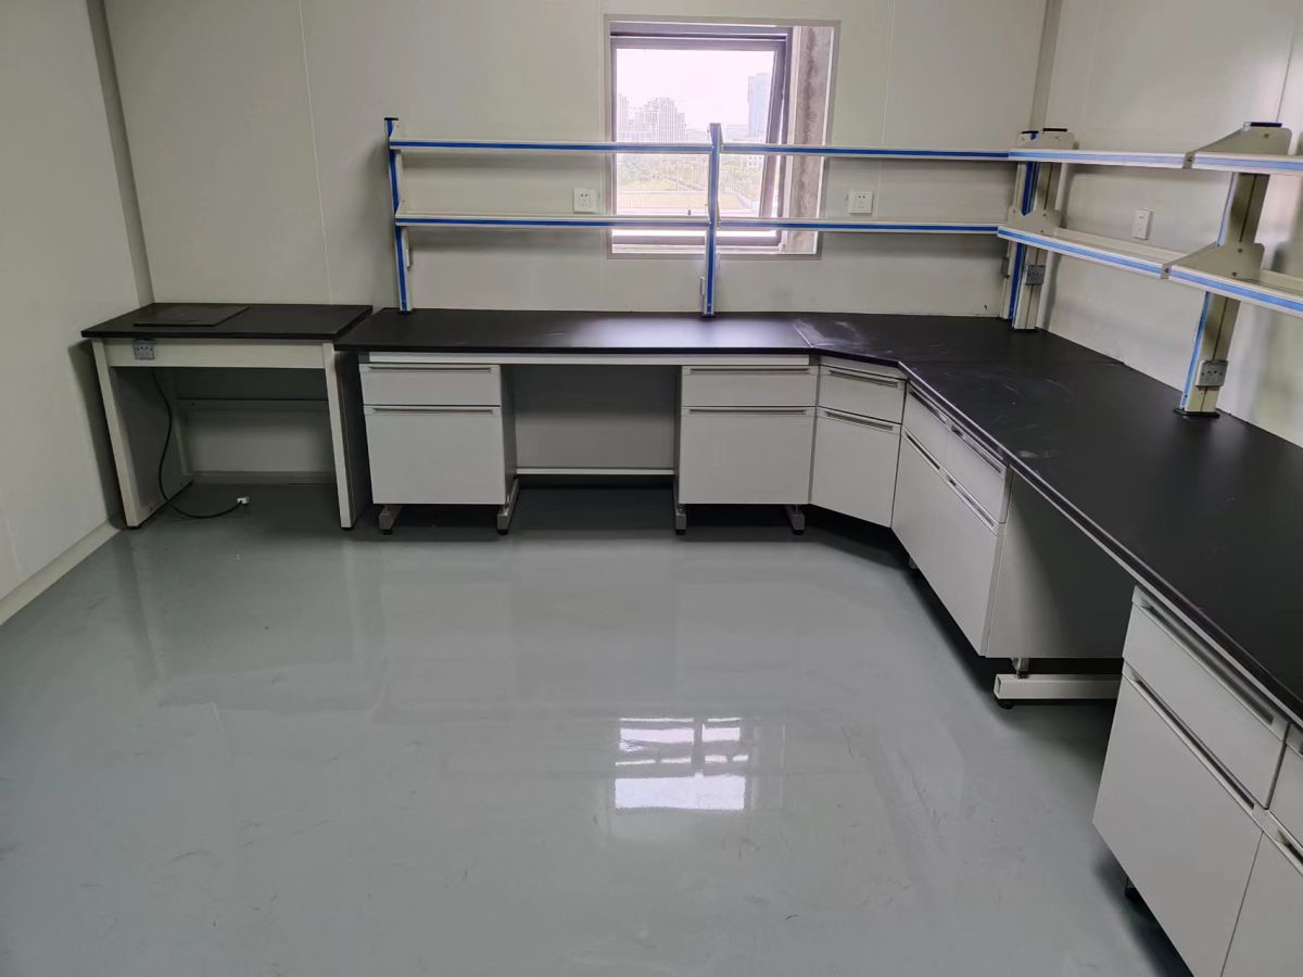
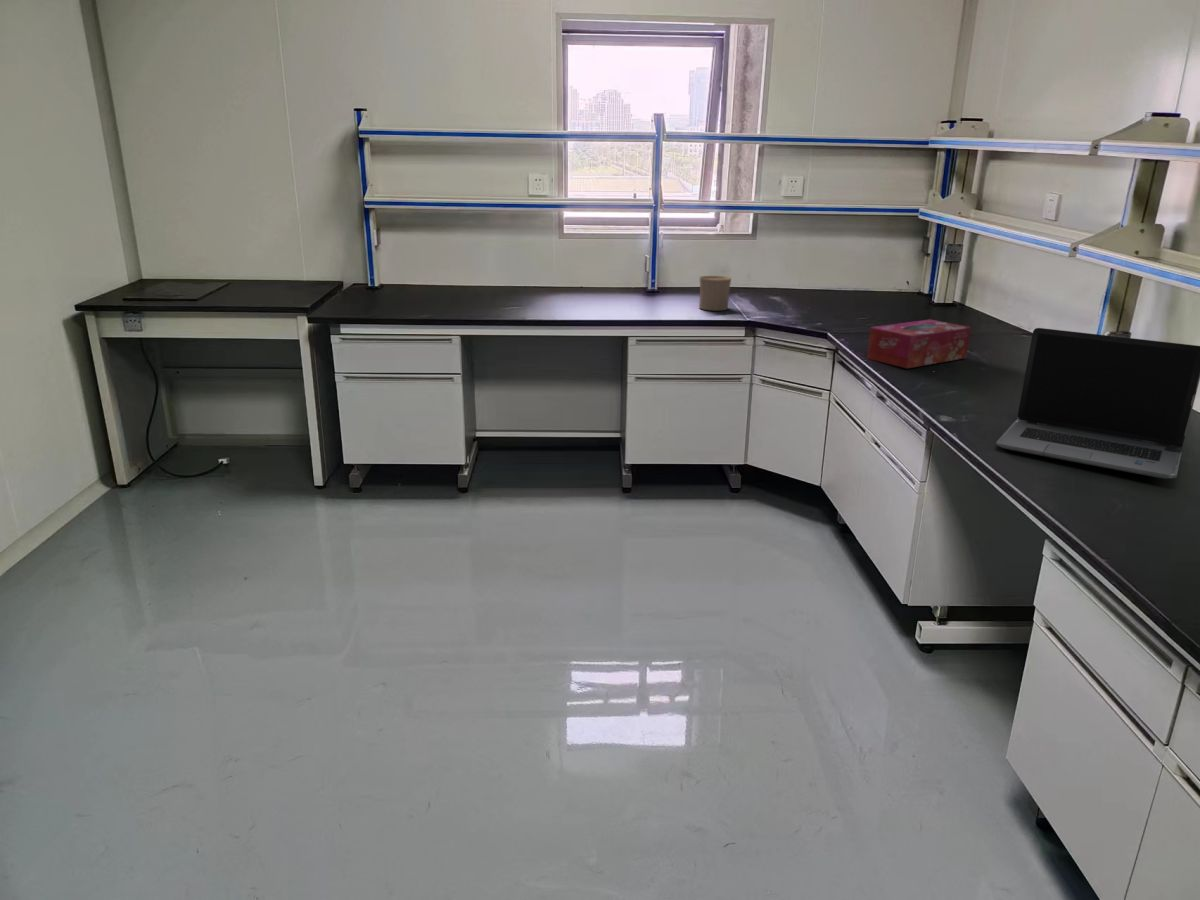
+ laptop computer (1098, 400)
+ tissue box (918, 342)
+ cup (714, 292)
